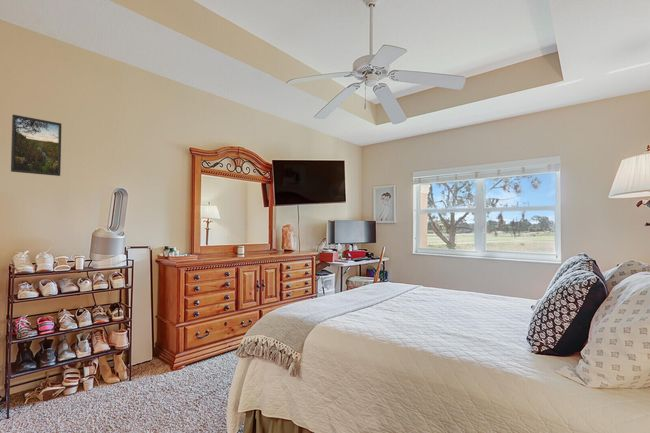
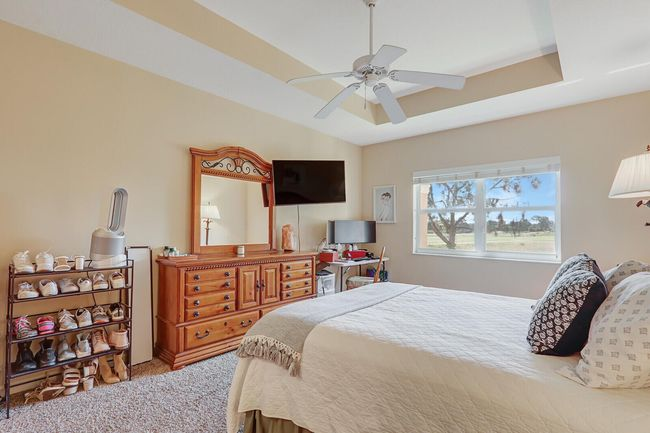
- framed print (37, 146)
